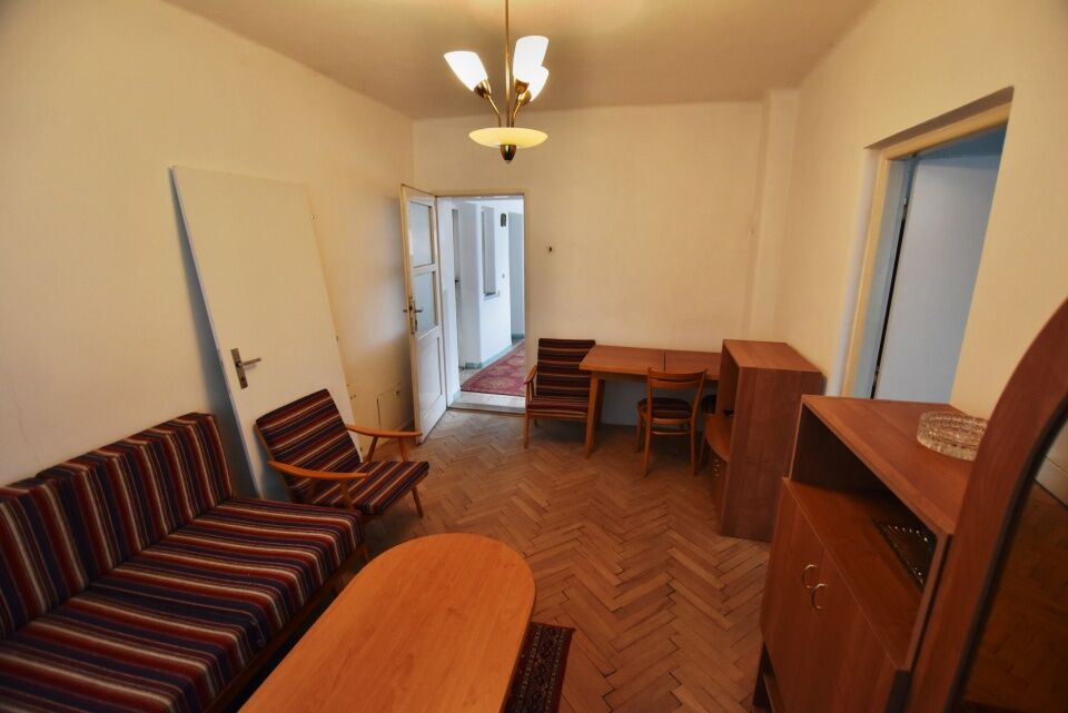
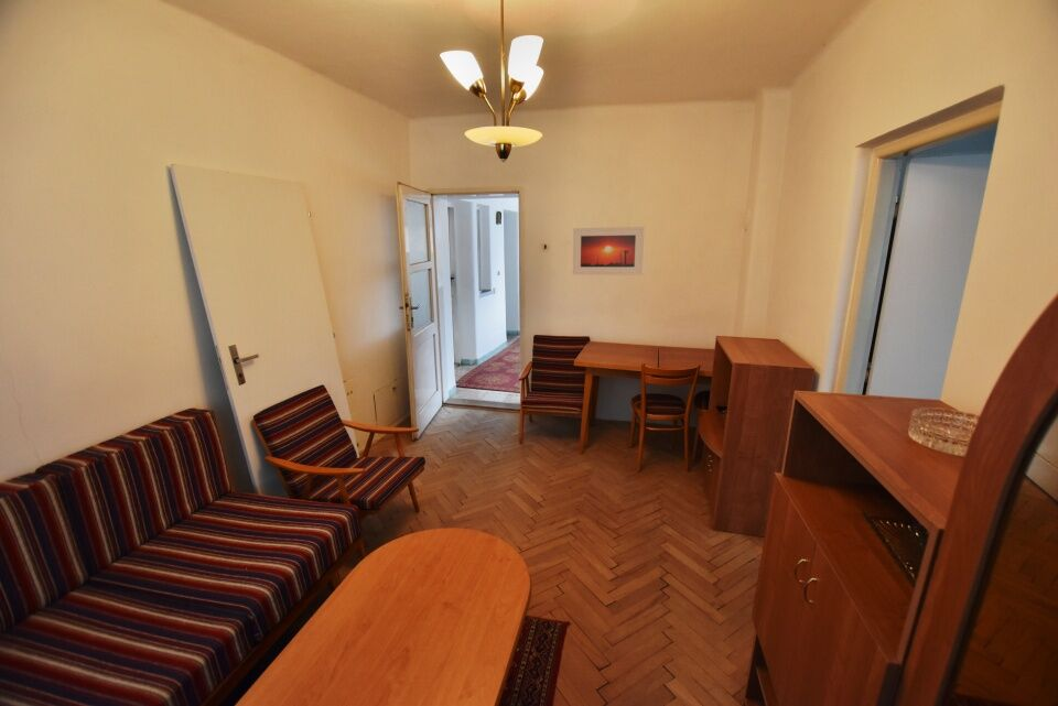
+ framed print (607, 251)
